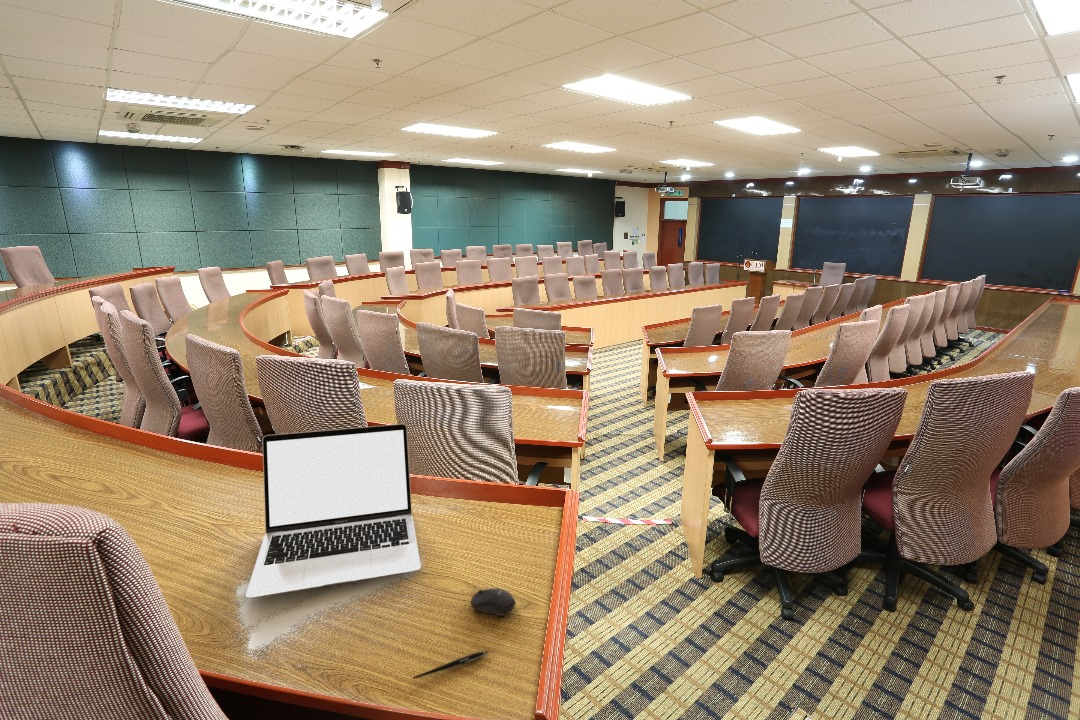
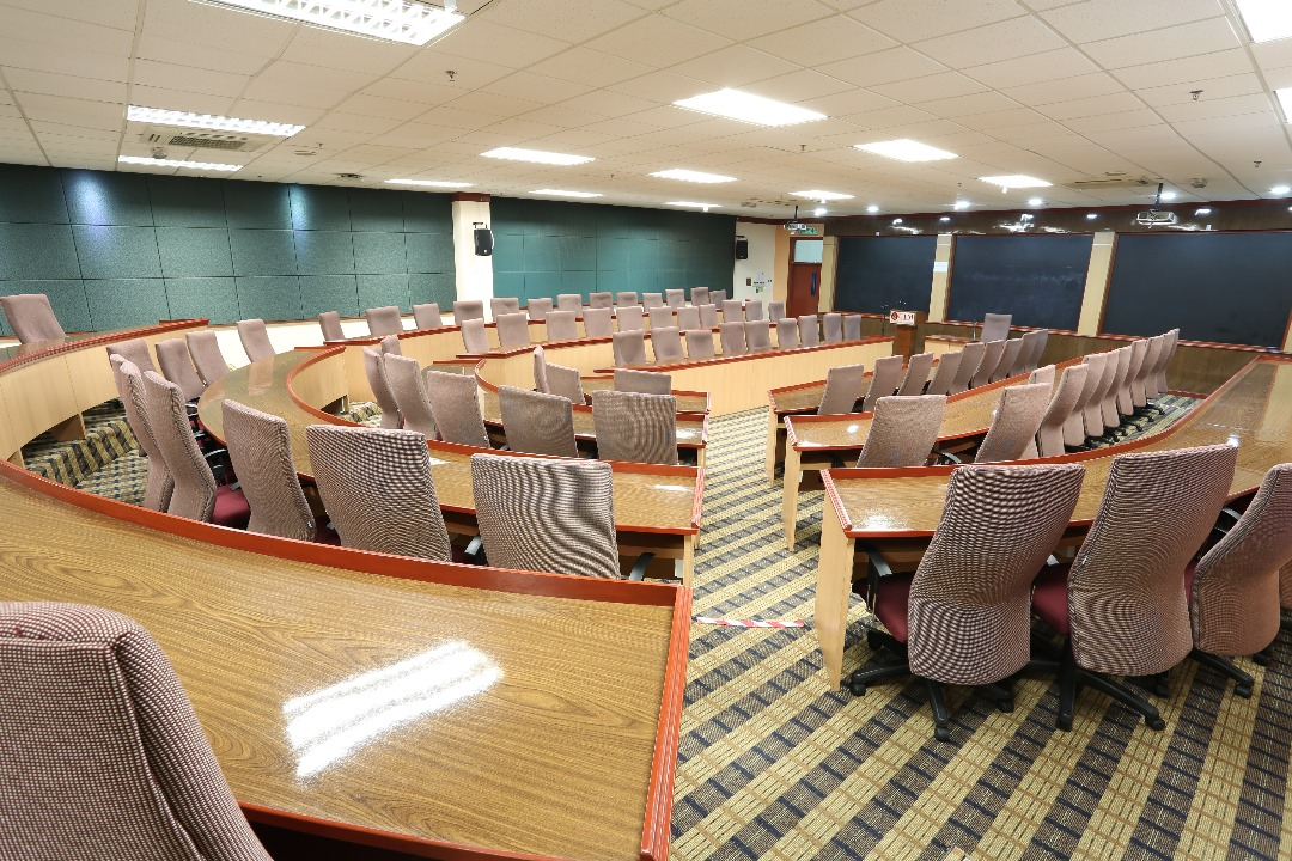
- laptop (337, 500)
- pen (451, 663)
- computer mouse (493, 598)
